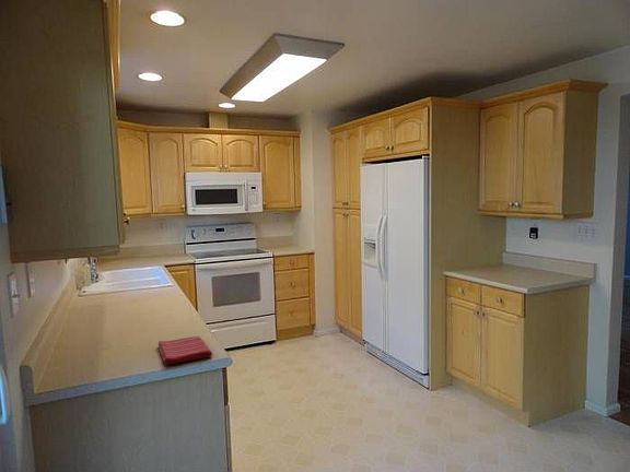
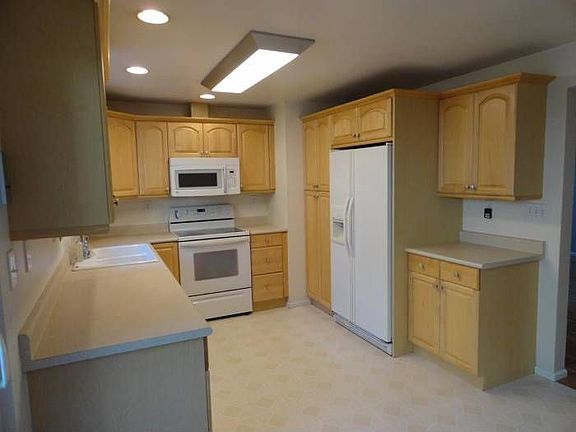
- dish towel (184, 347)
